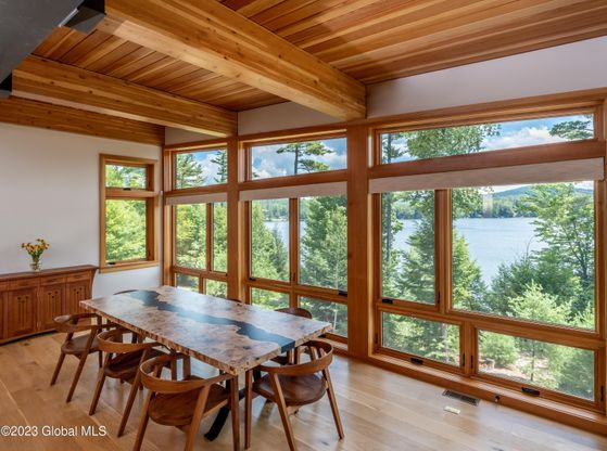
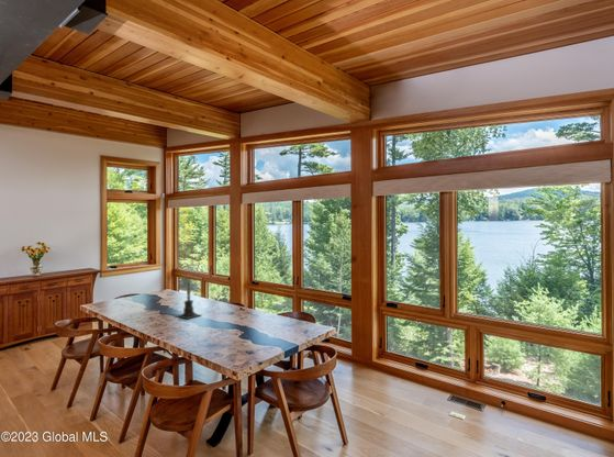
+ candle holder (188, 296)
